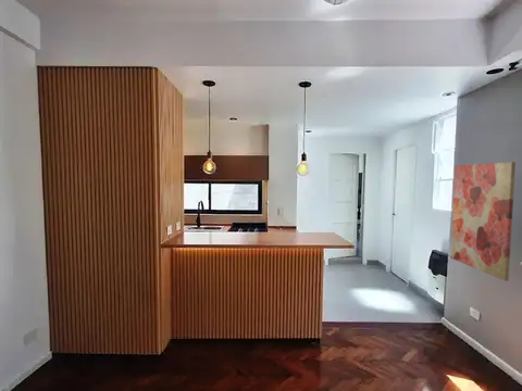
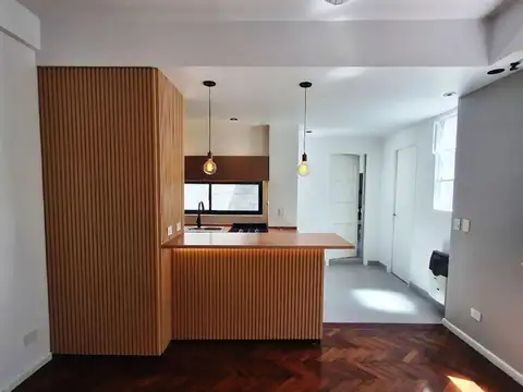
- wall art (478, 216)
